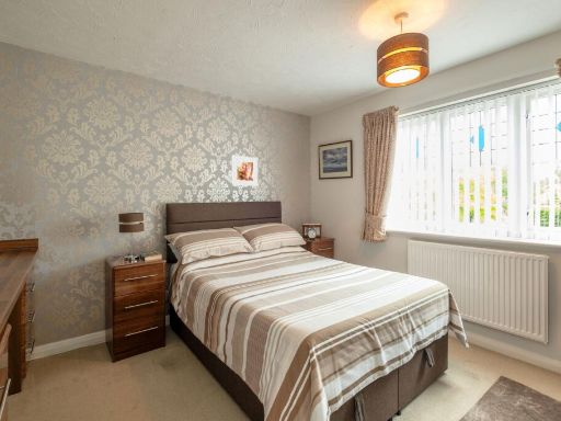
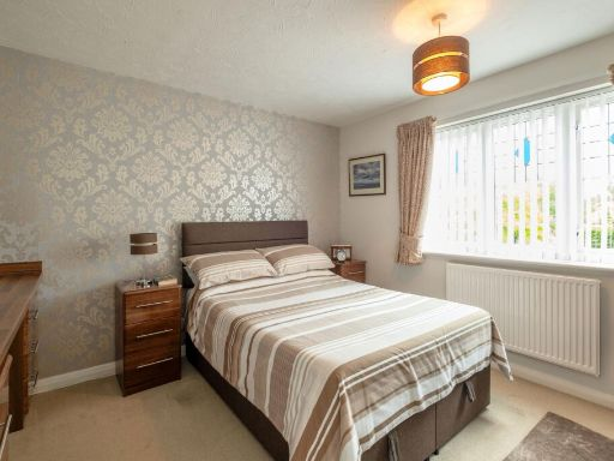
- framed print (244, 171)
